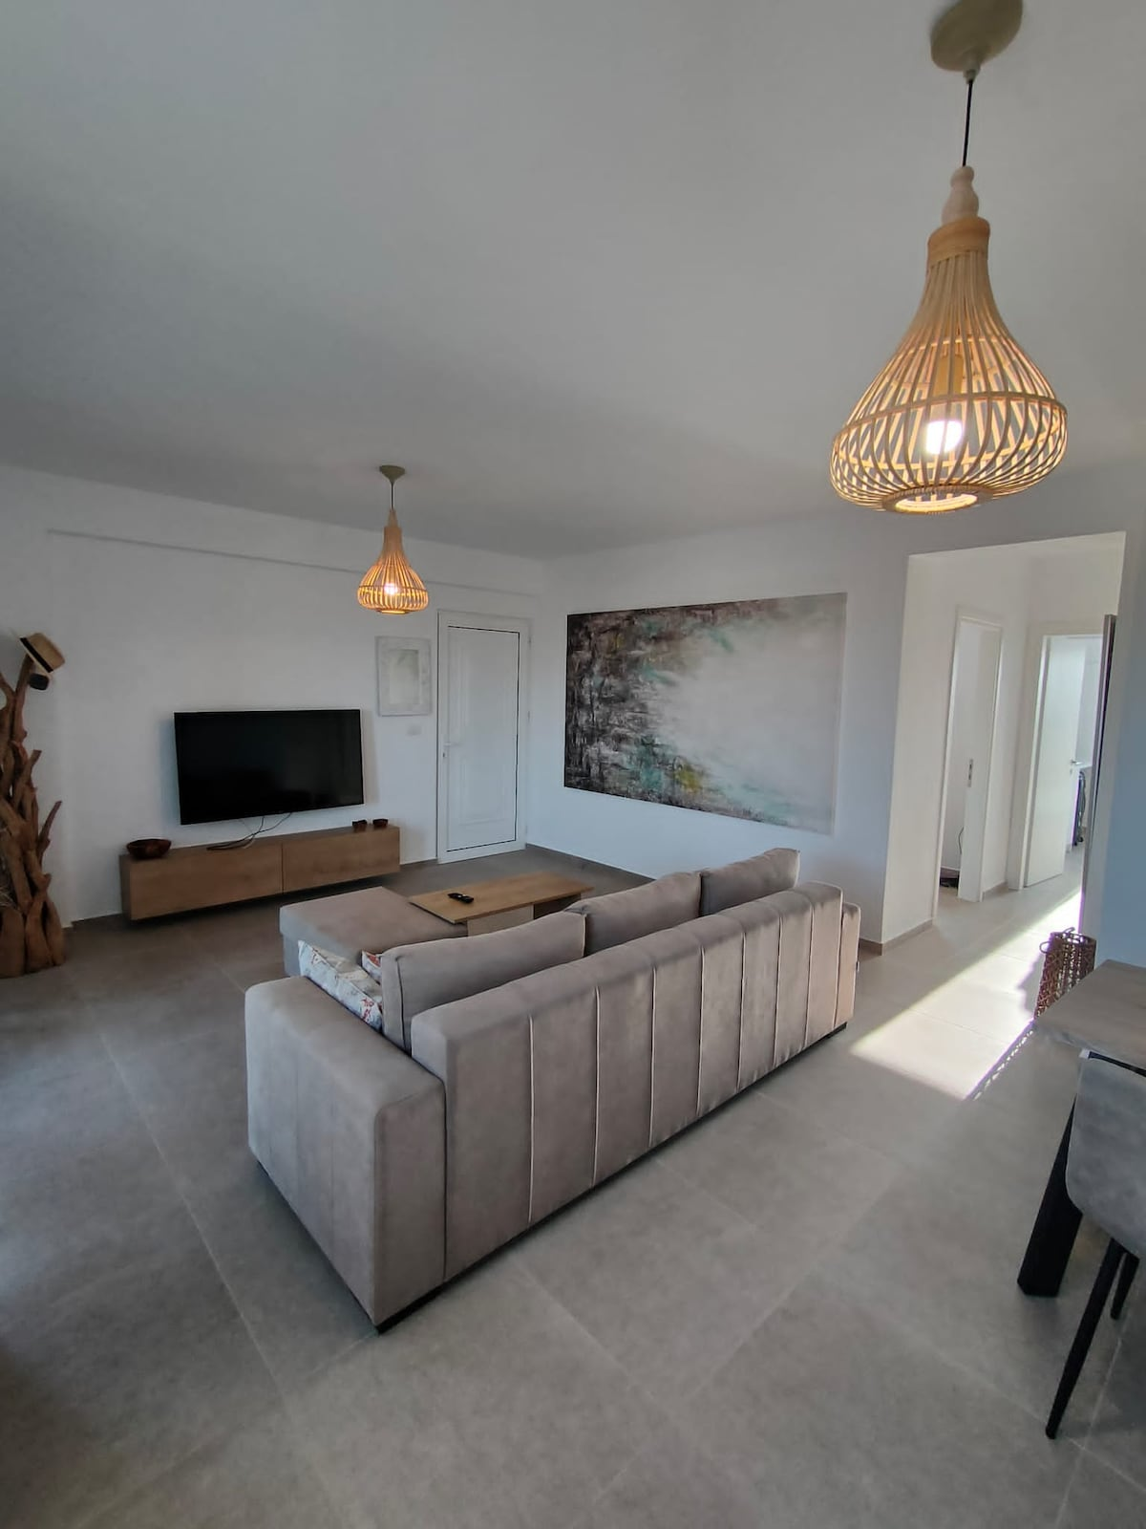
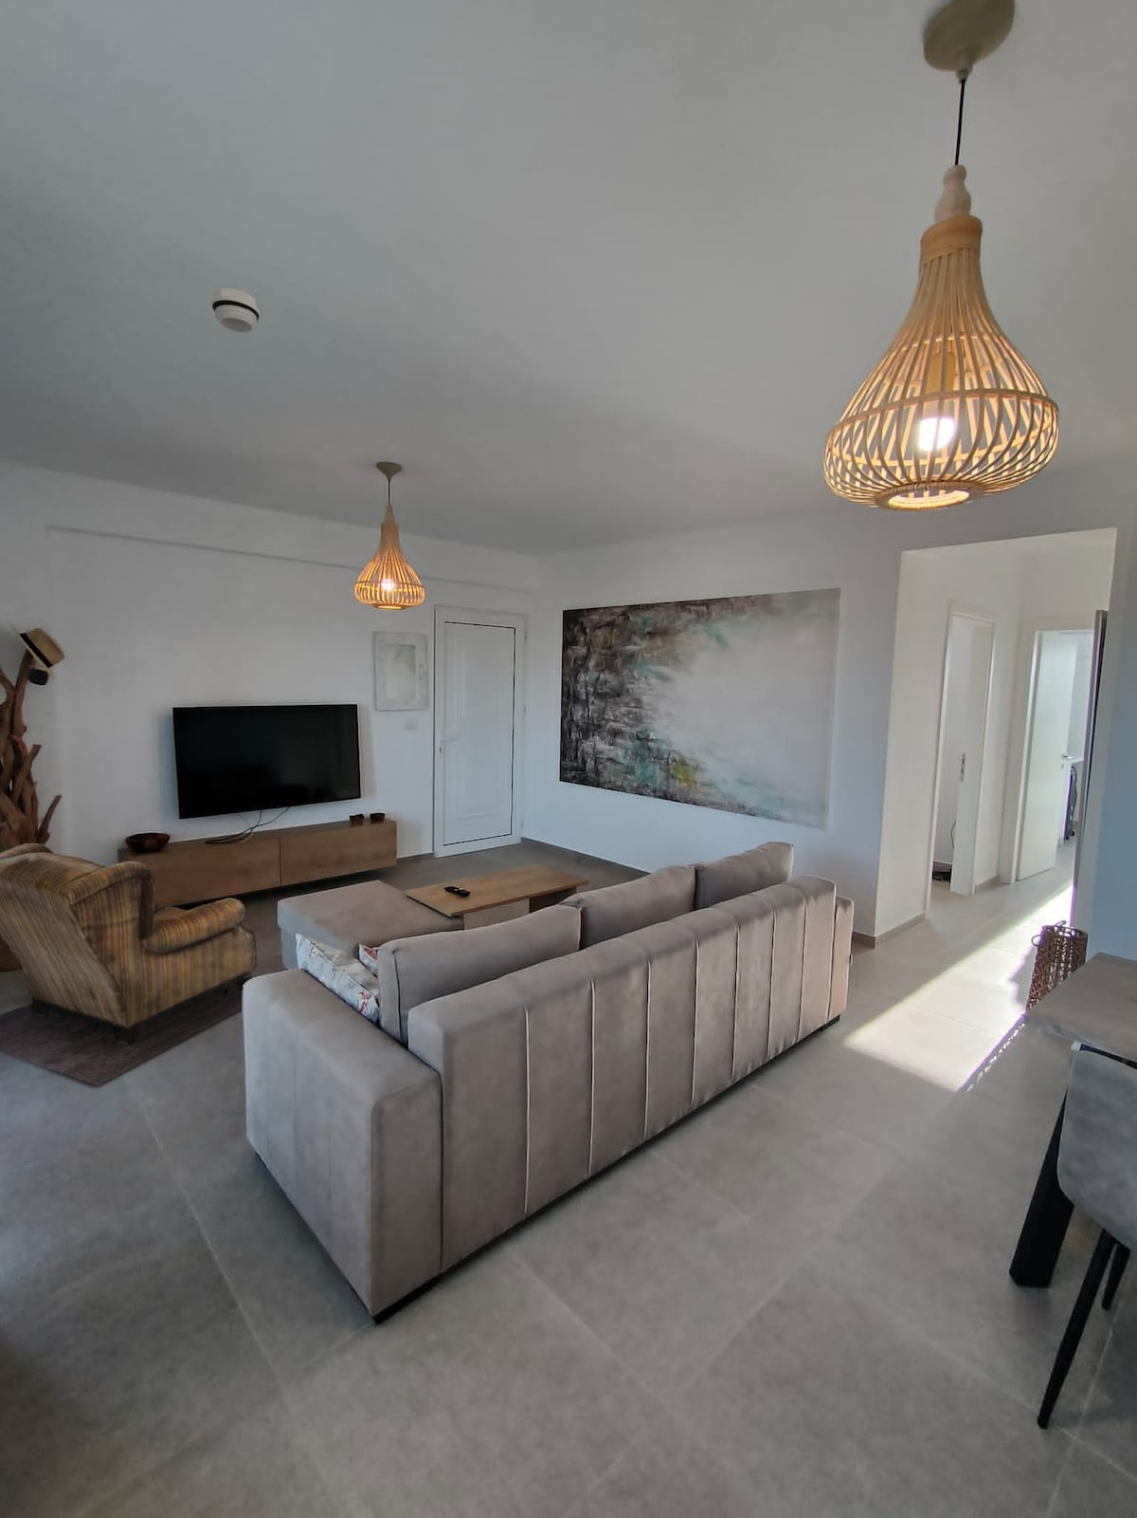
+ armchair (125, 926)
+ smoke detector (236, 311)
